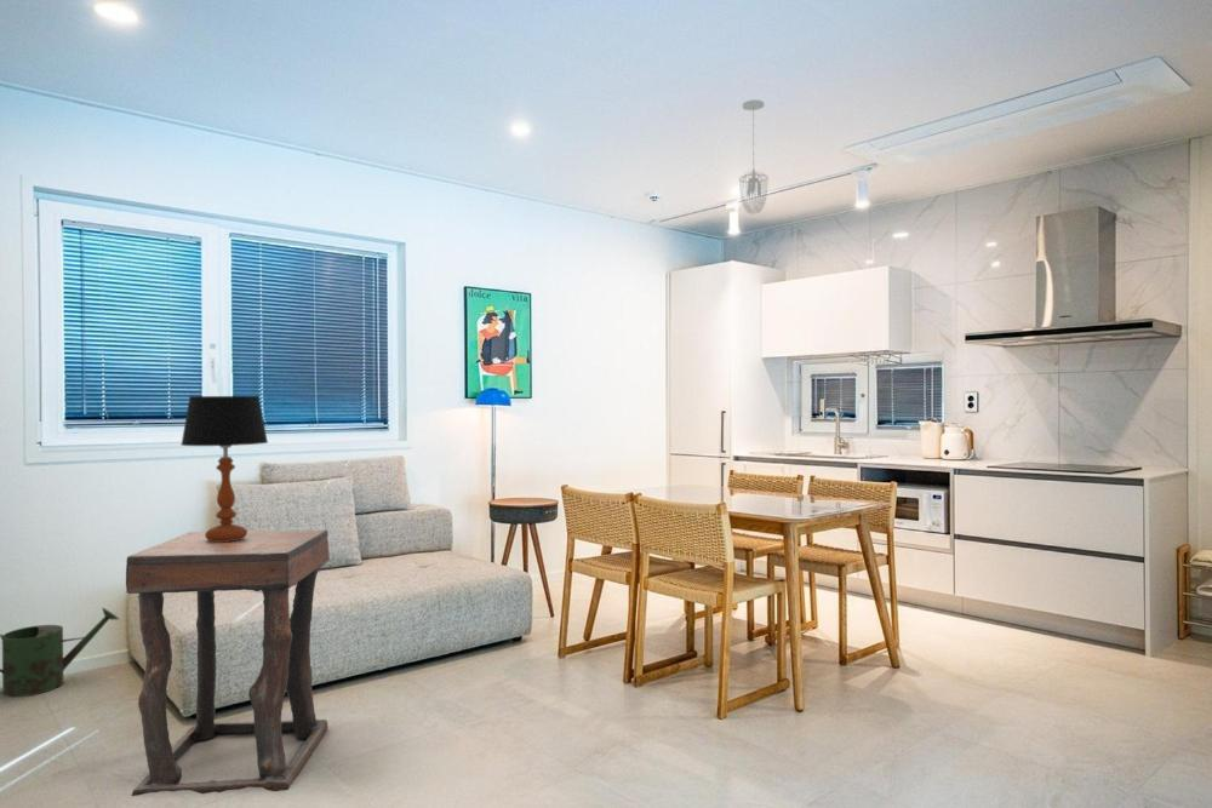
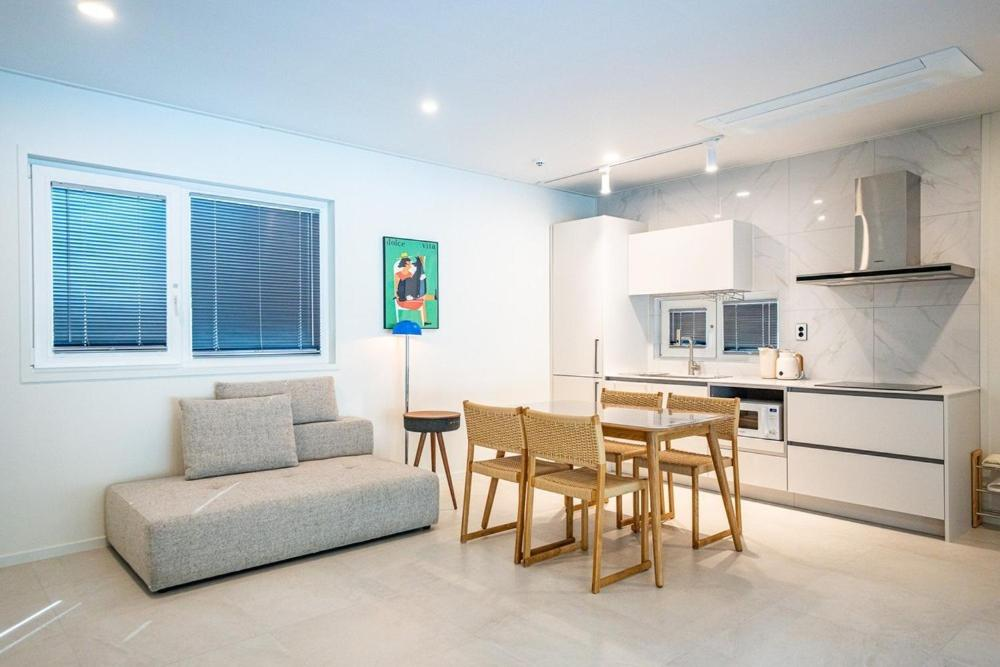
- table lamp (225, 466)
- pendant light (753, 159)
- side table (215, 649)
- watering can (50, 649)
